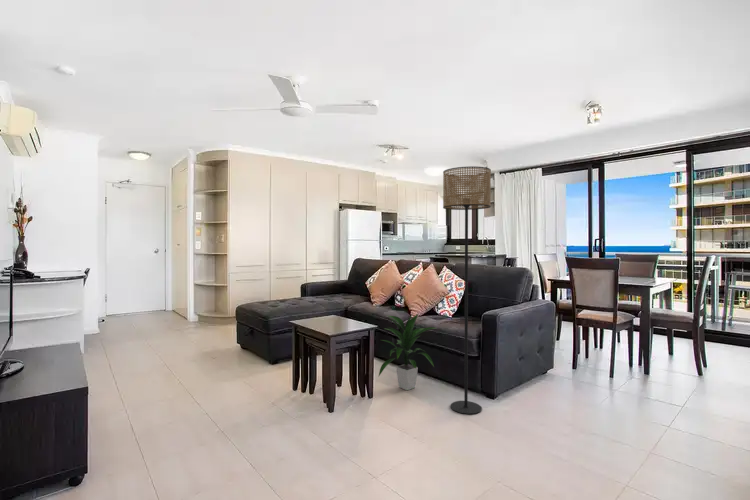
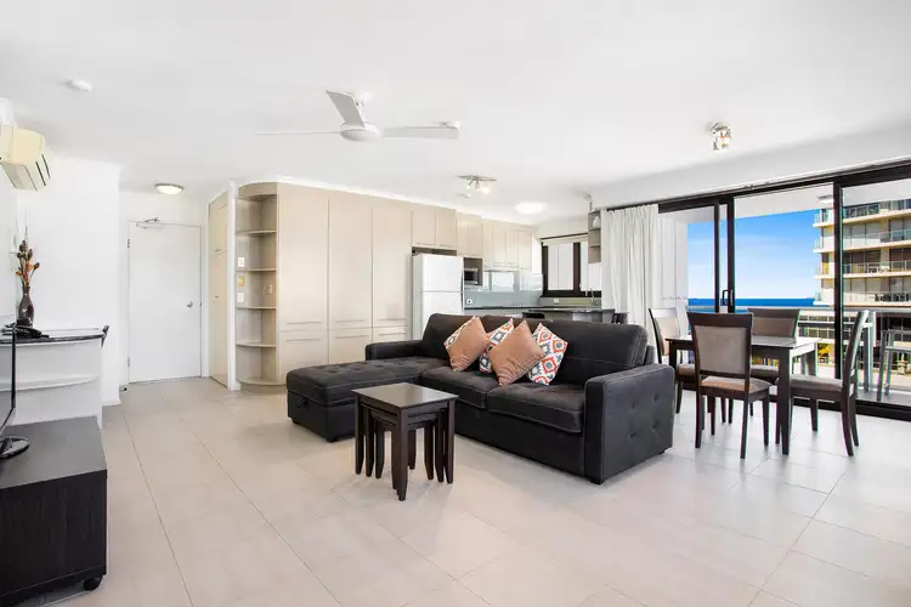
- floor lamp (466, 289)
- indoor plant (404, 349)
